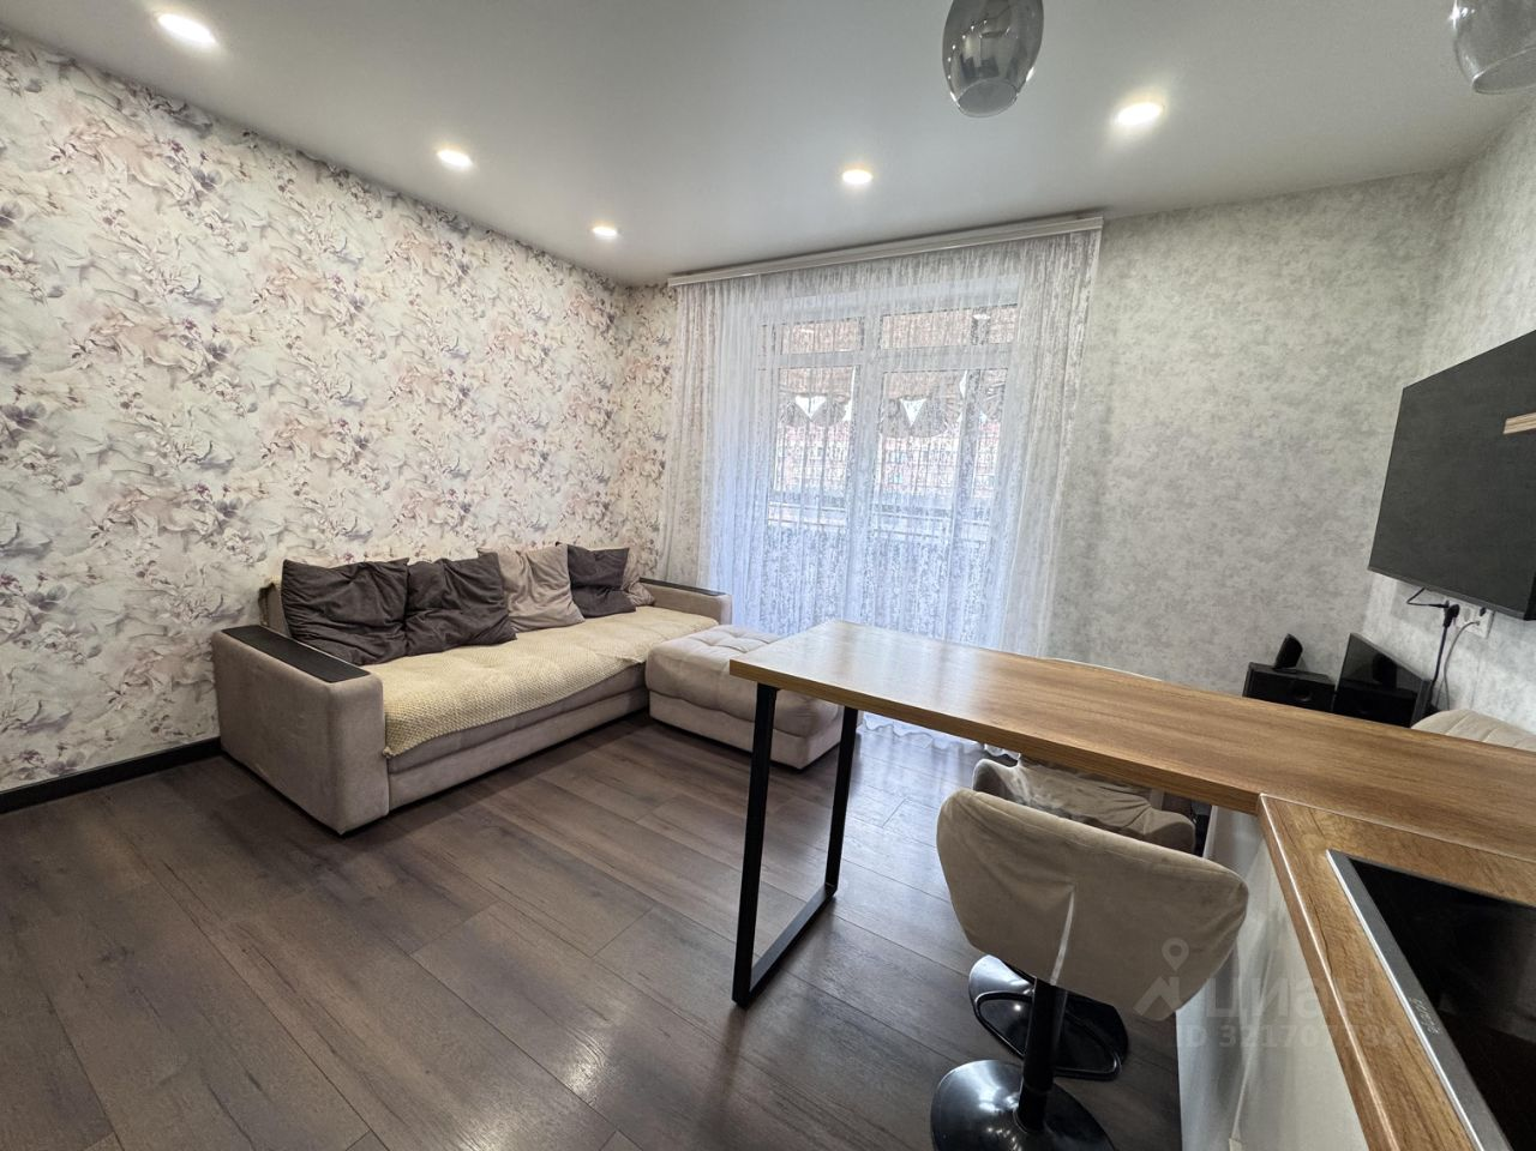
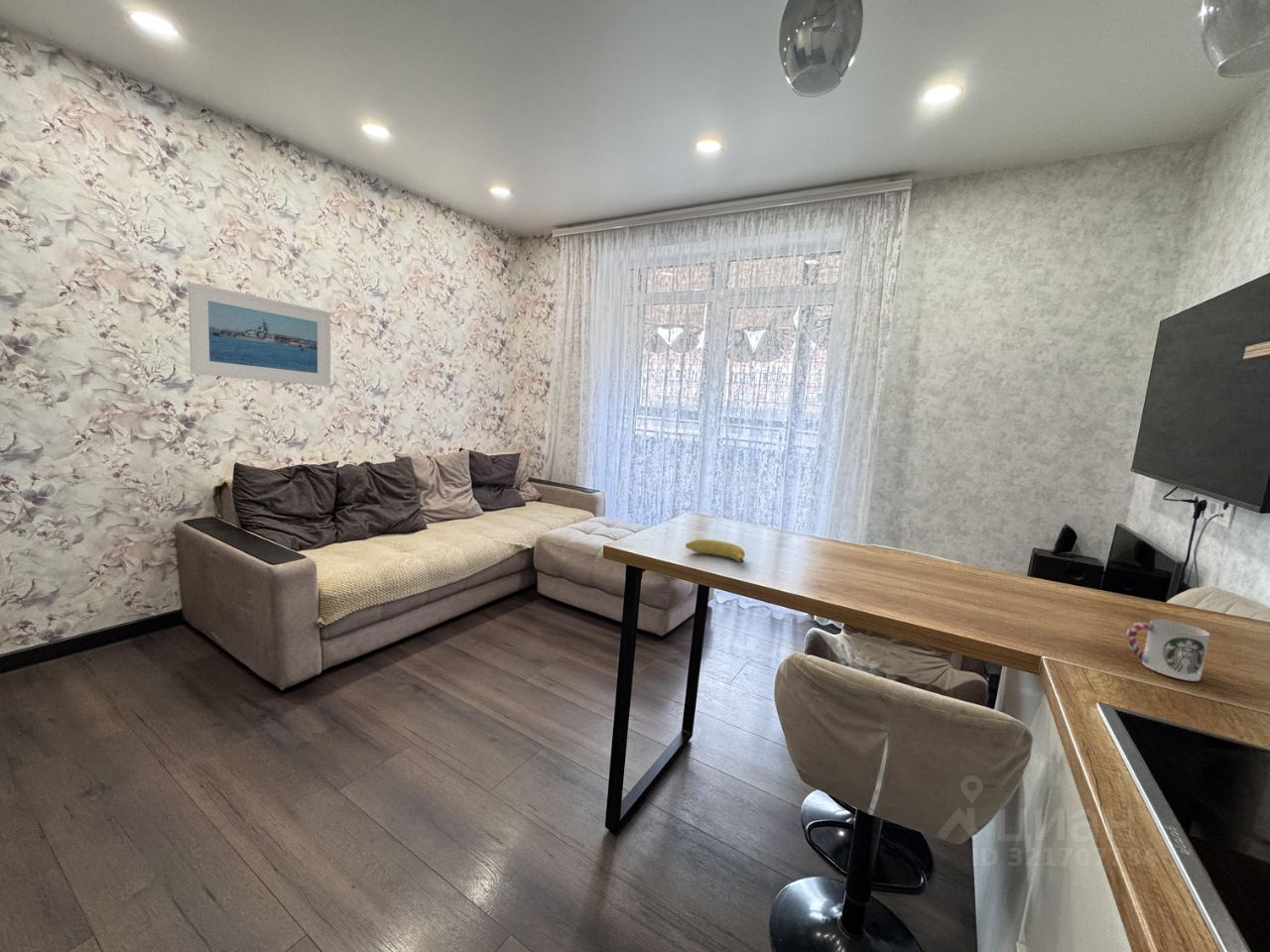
+ banana (715, 550)
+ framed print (267, 340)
+ cup (1163, 647)
